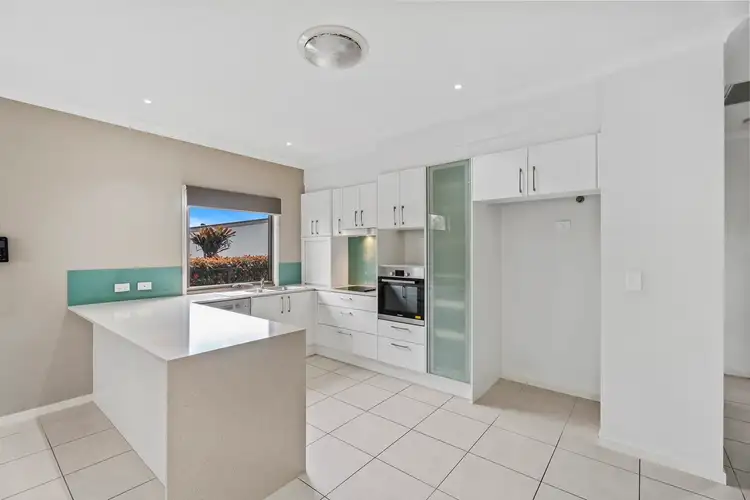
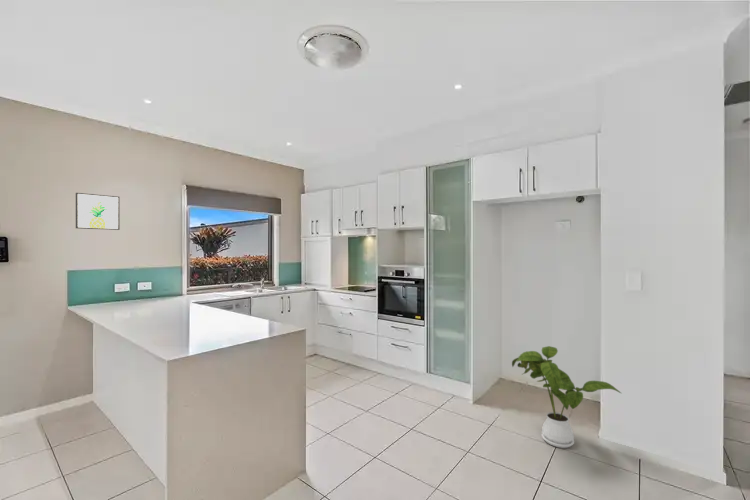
+ house plant (557, 397)
+ wall art (98, 211)
